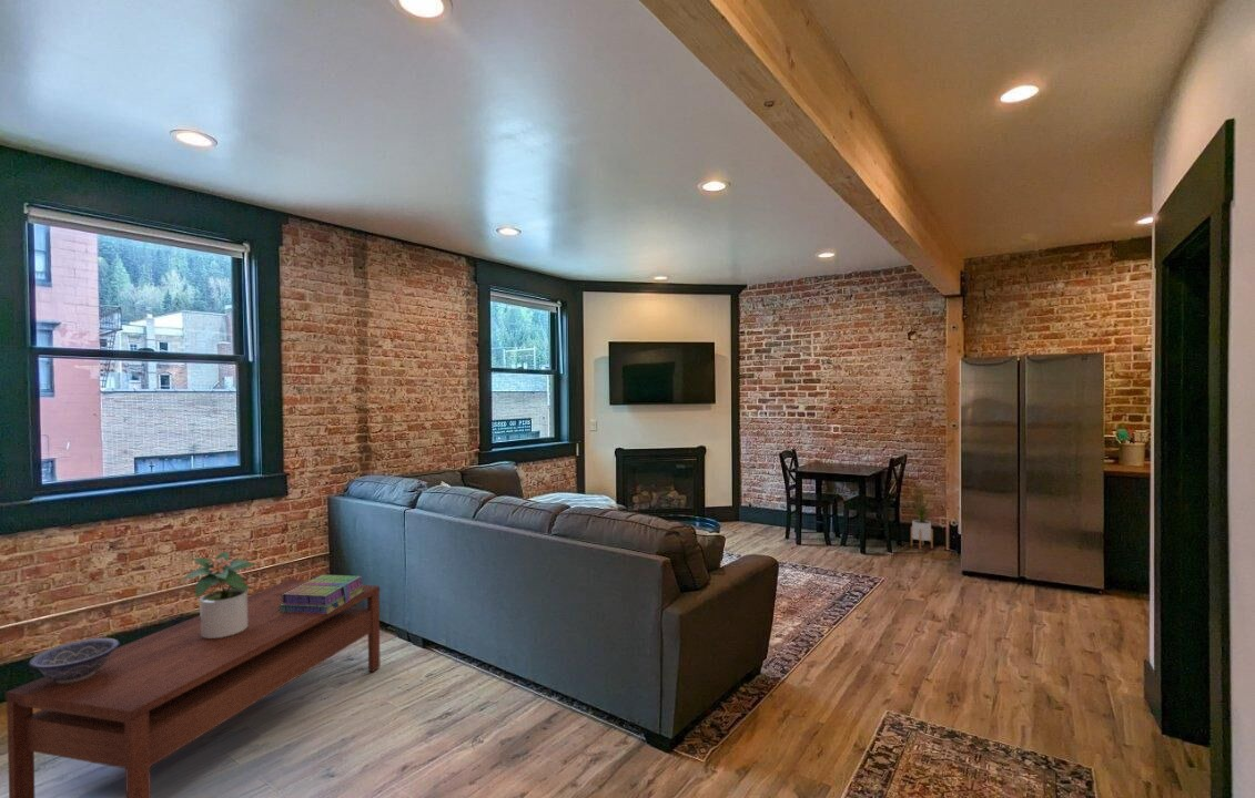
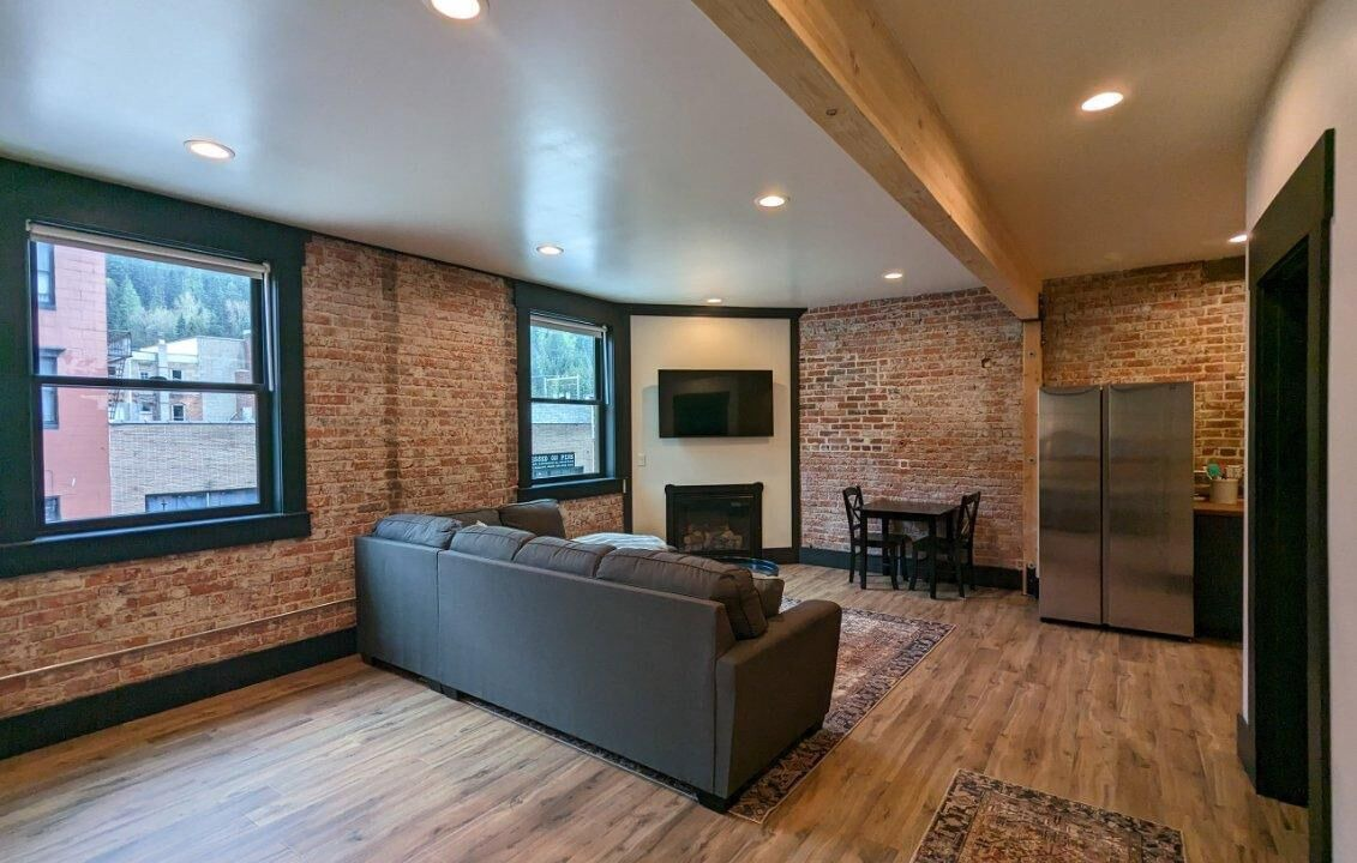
- coffee table (232, 676)
- potted plant (222, 594)
- stack of books (323, 592)
- house plant (922, 513)
- decorative bowl (75, 663)
